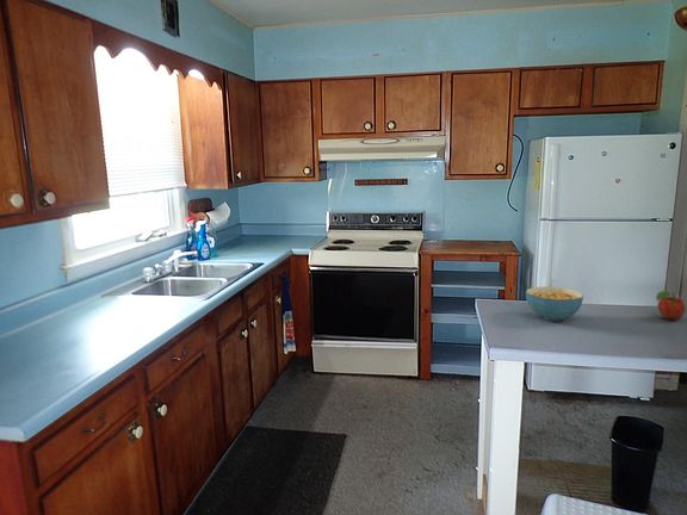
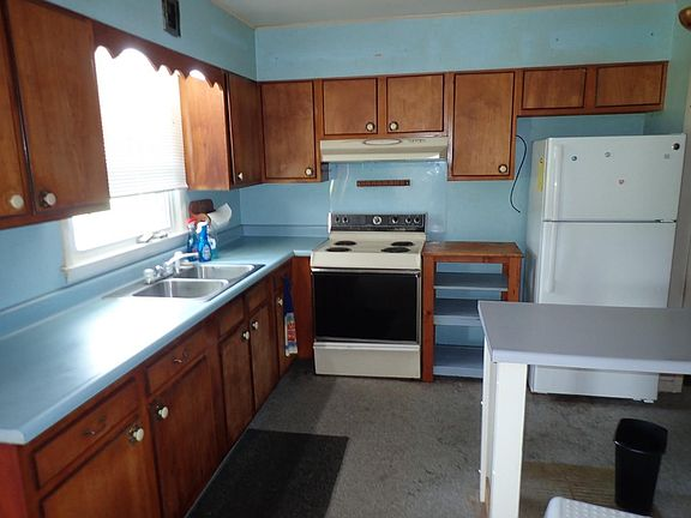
- cereal bowl (553, 305)
- fruit (669, 305)
